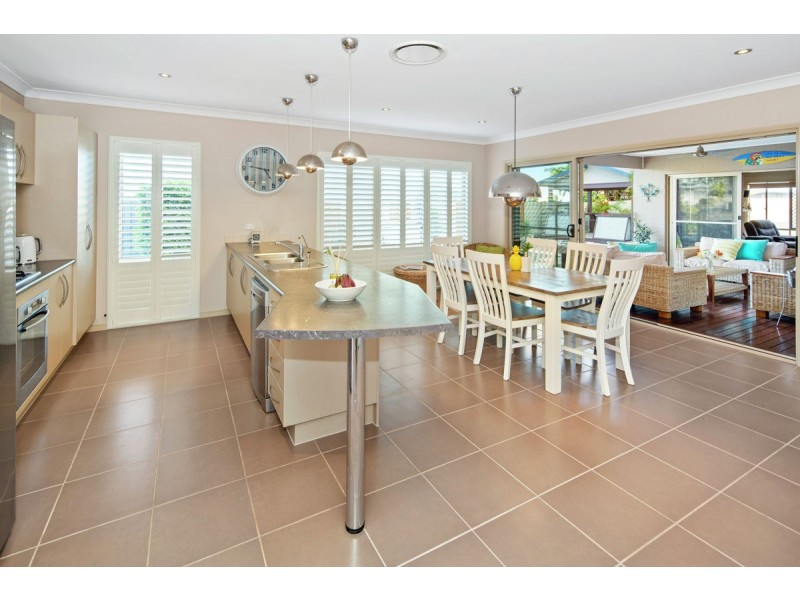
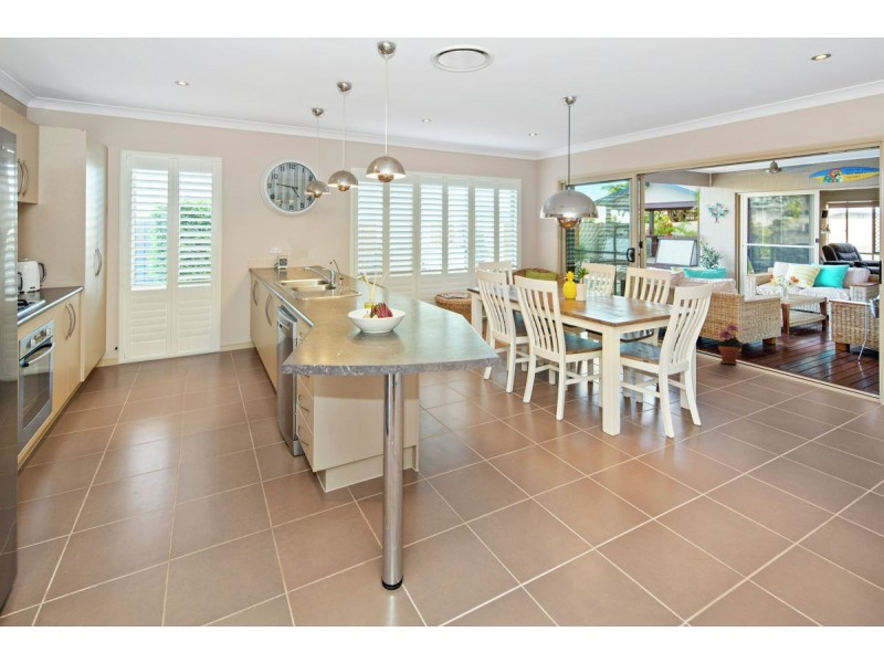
+ potted plant (729, 344)
